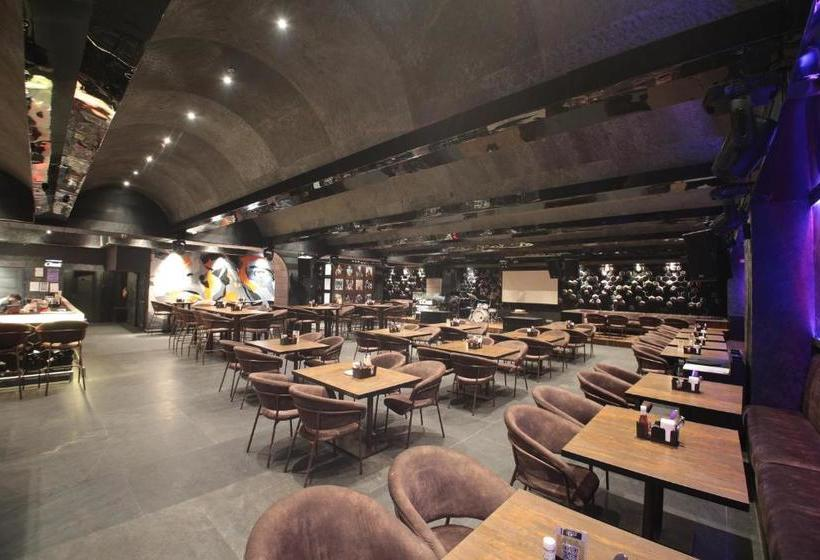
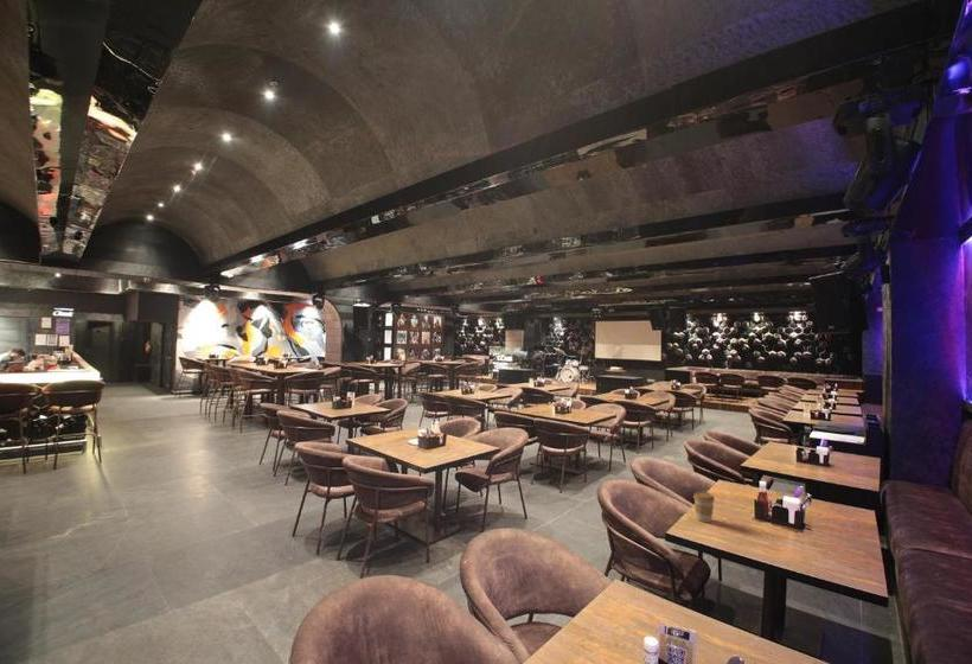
+ coffee cup (703, 506)
